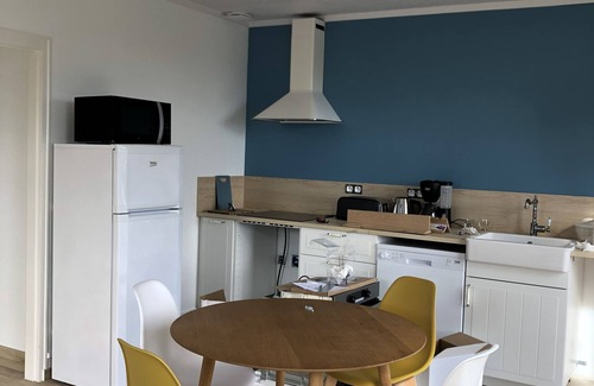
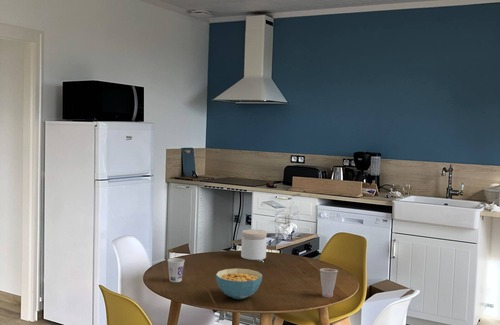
+ cup (328, 282)
+ jar (253, 244)
+ cup (175, 270)
+ cereal bowl (238, 285)
